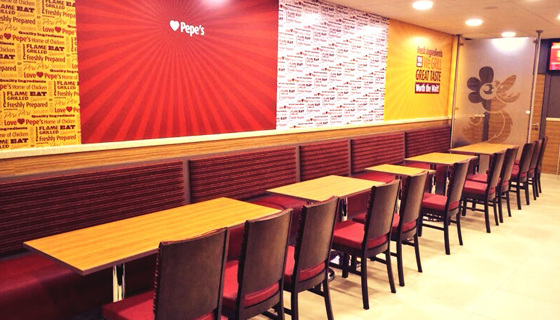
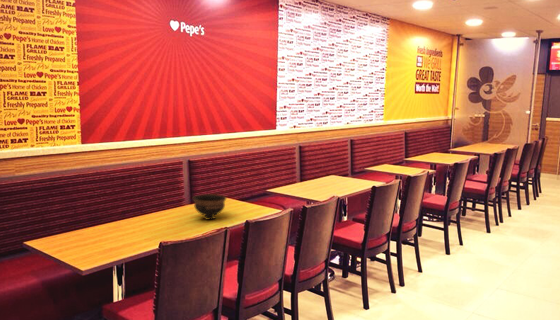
+ bowl (209, 207)
